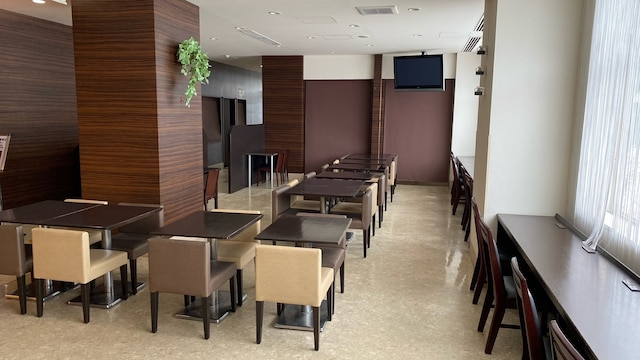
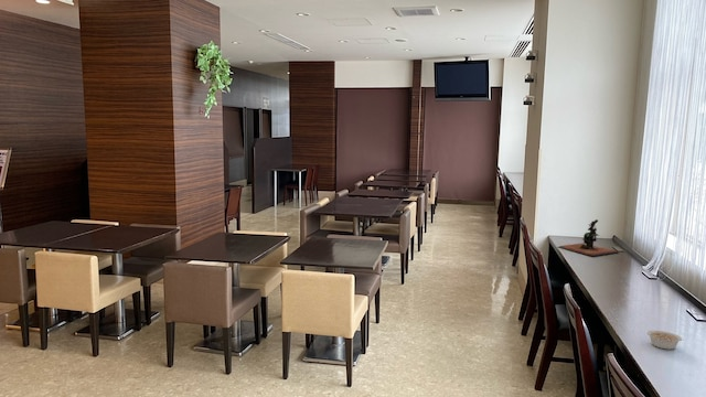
+ plant (588, 233)
+ legume (665, 340)
